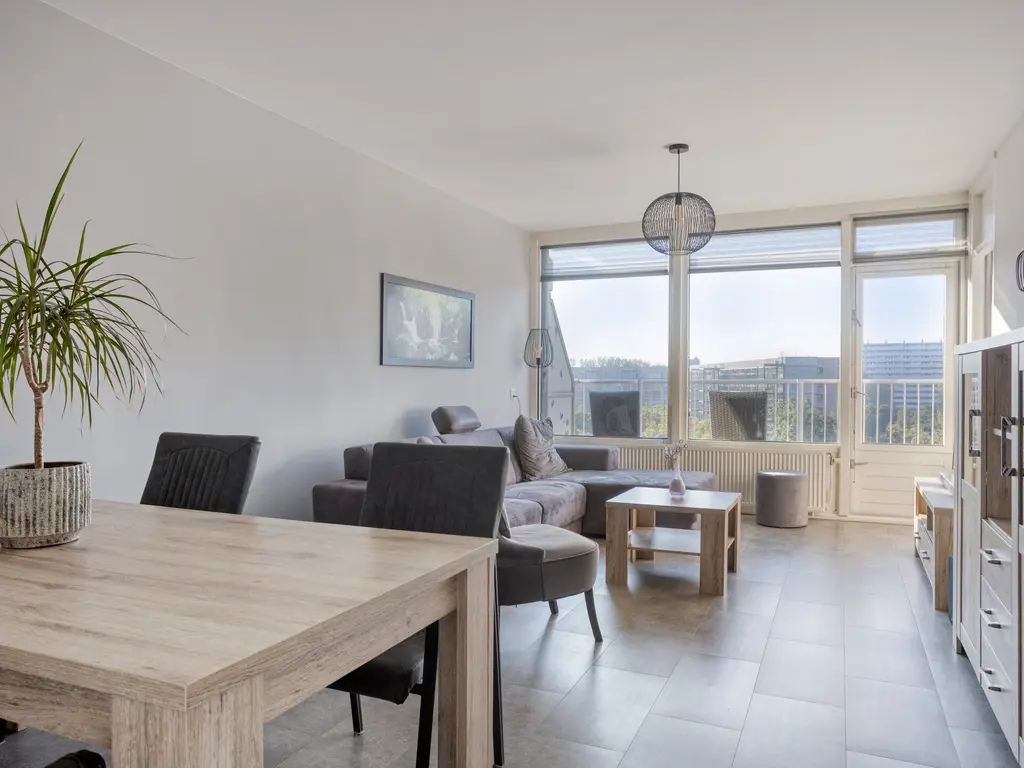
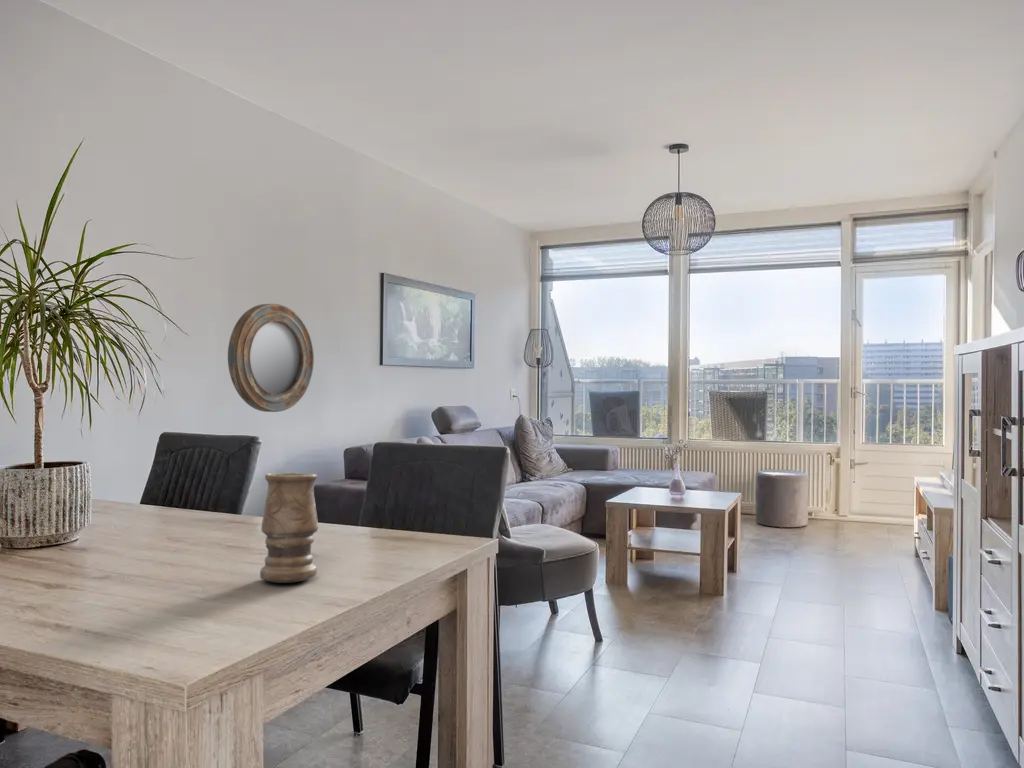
+ home mirror (273, 358)
+ vase (289, 525)
